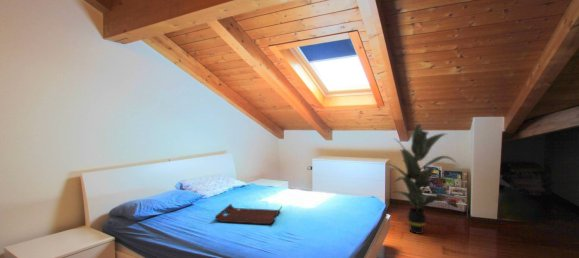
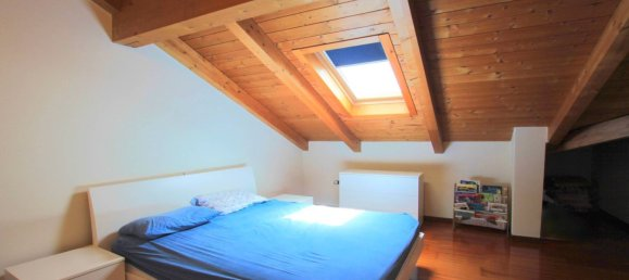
- serving tray (250, 213)
- indoor plant (420, 177)
